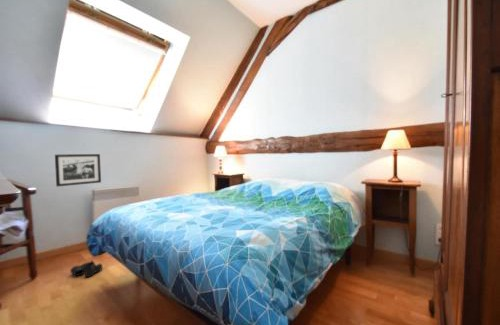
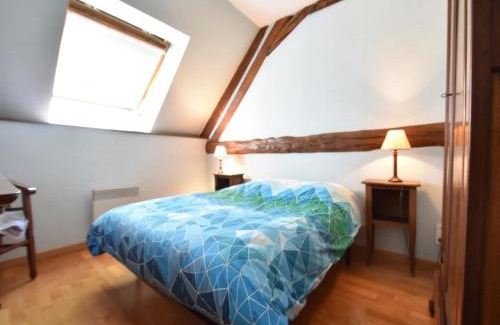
- boots (85, 266)
- picture frame (79, 169)
